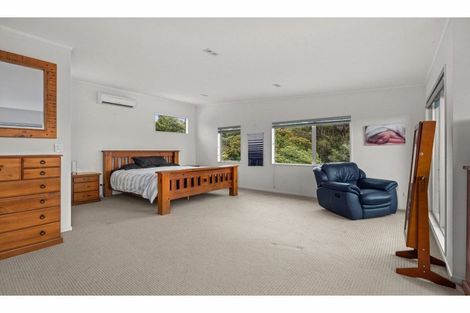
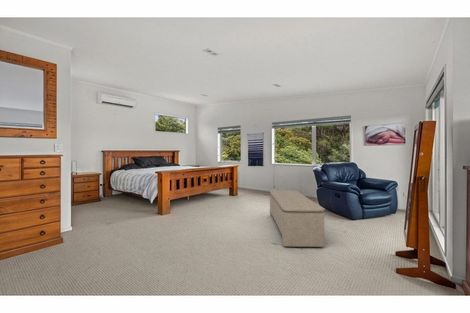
+ bench (291, 212)
